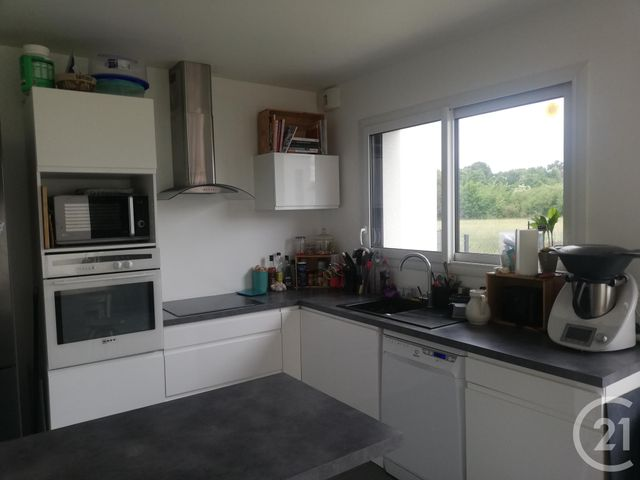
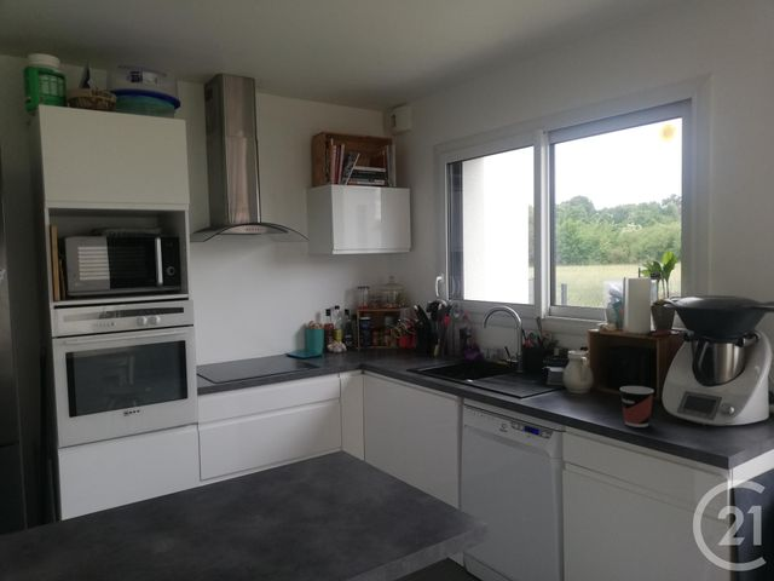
+ cup (636, 407)
